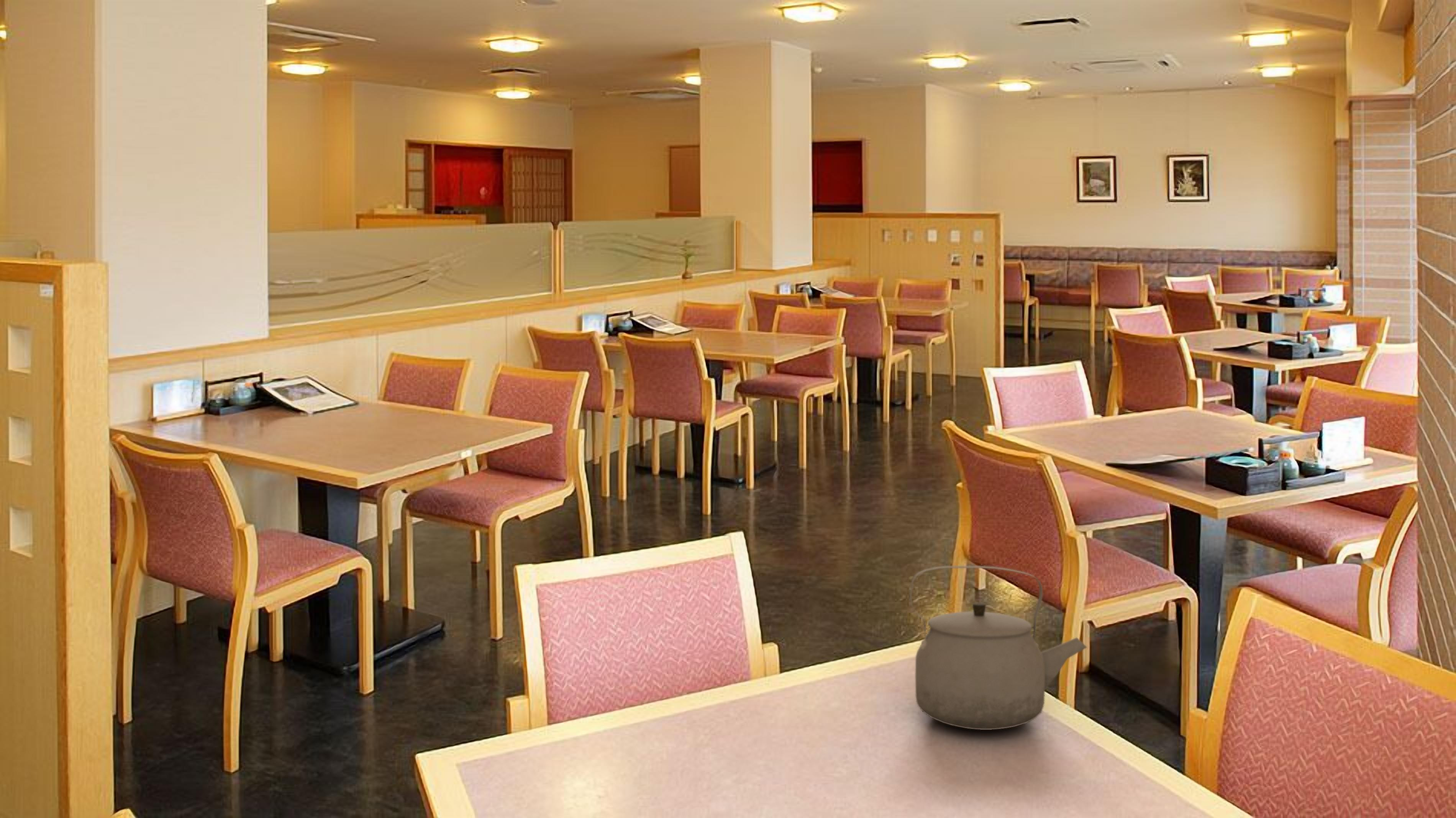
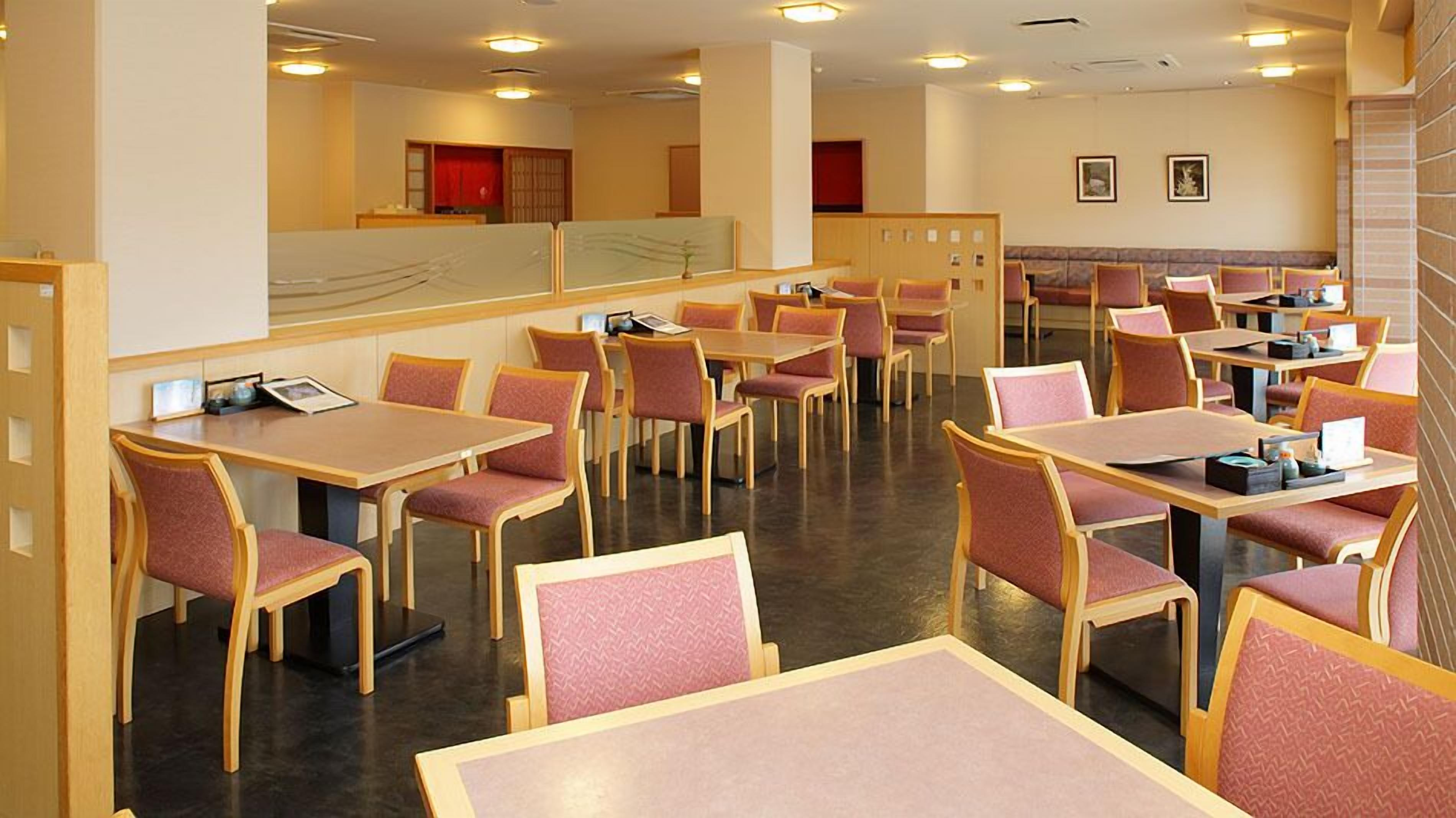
- tea kettle (998, 643)
